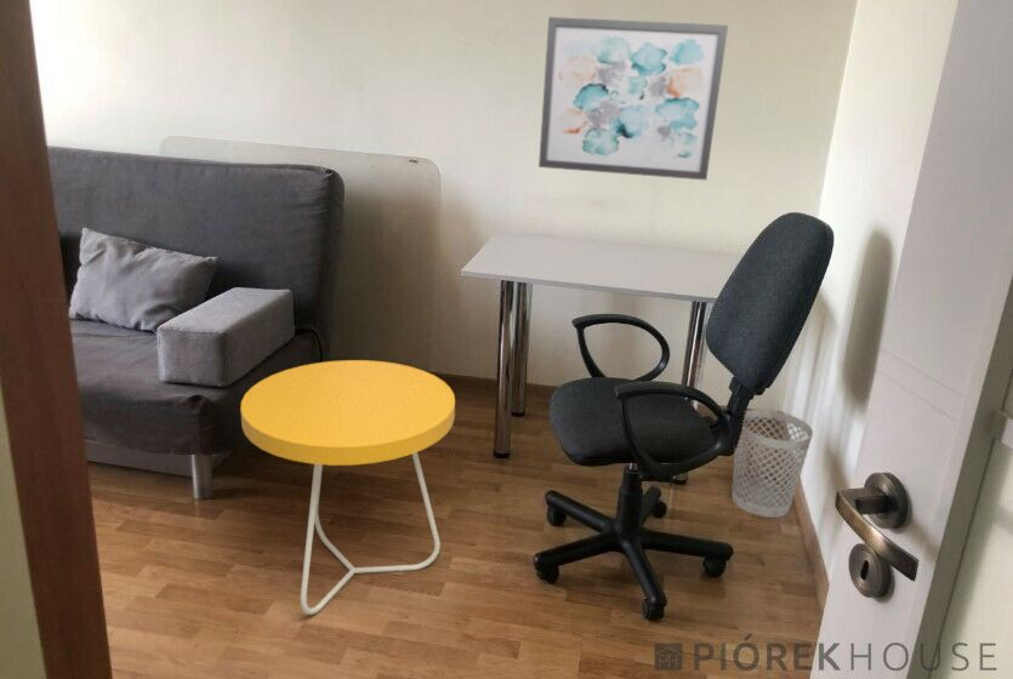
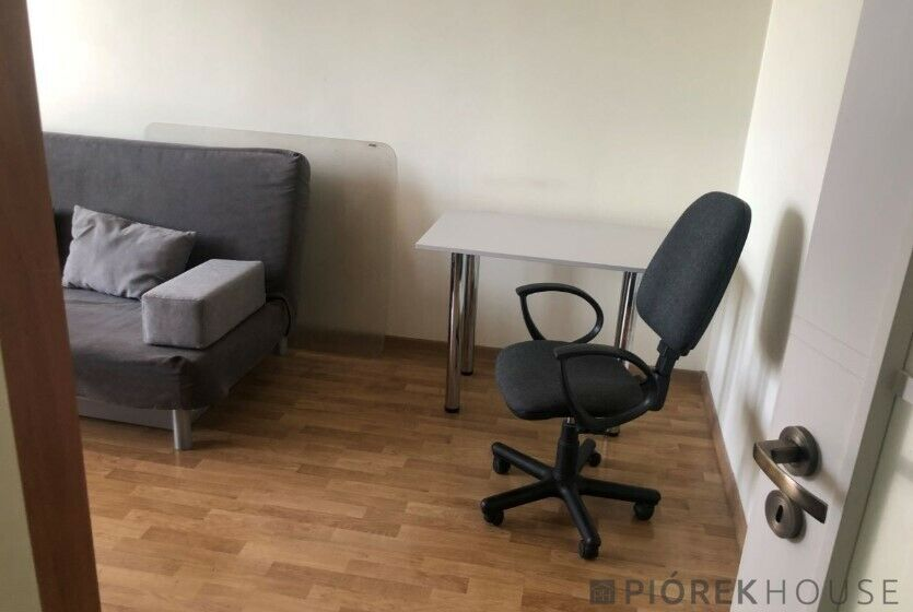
- wastebasket (767, 464)
- side table (352, 464)
- wall art (628, 99)
